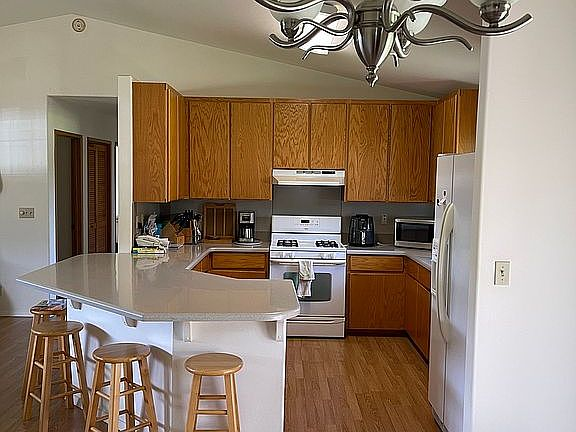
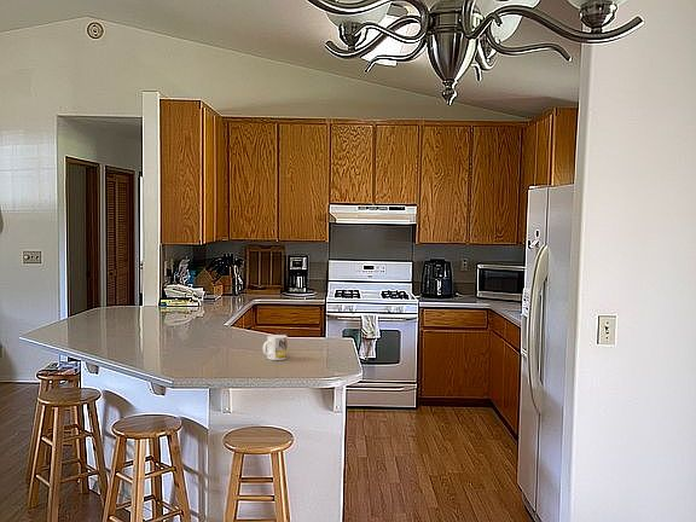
+ mug (273, 347)
